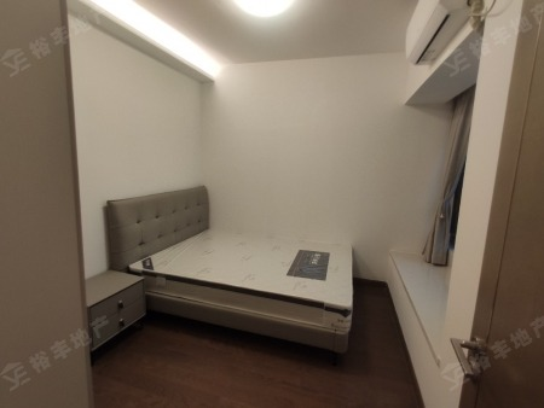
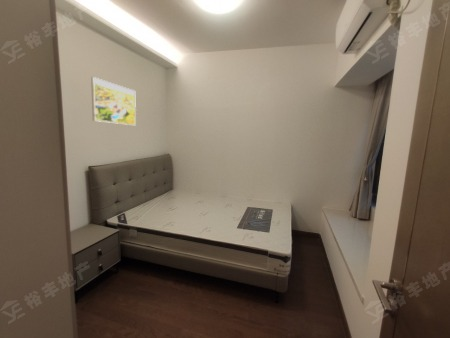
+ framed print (116, 104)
